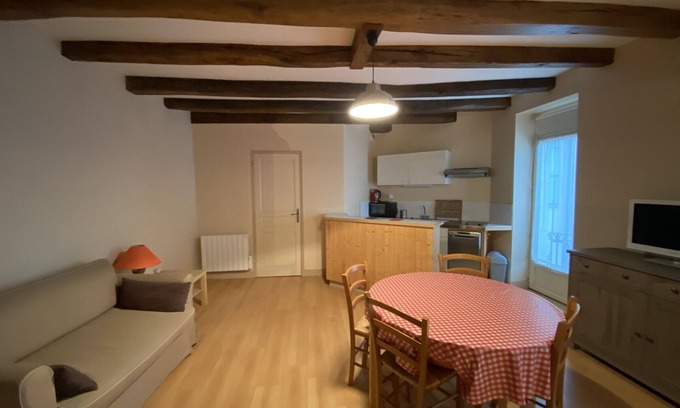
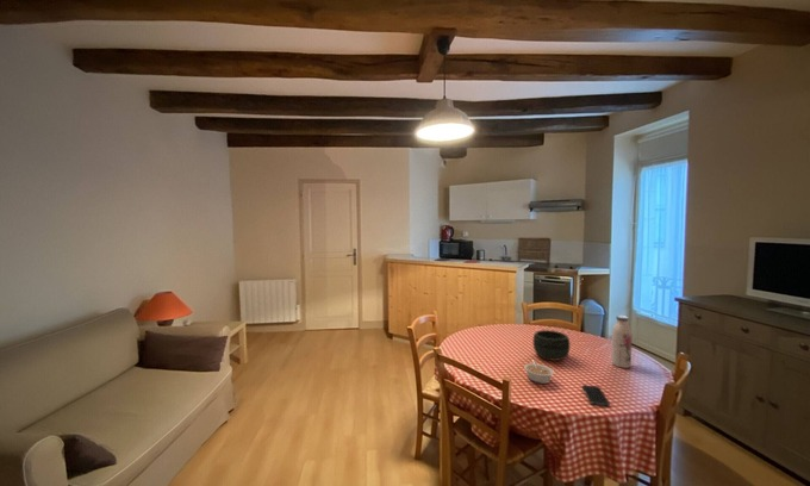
+ smartphone (594, 394)
+ water bottle (621, 339)
+ bowl (550, 345)
+ legume (537, 372)
